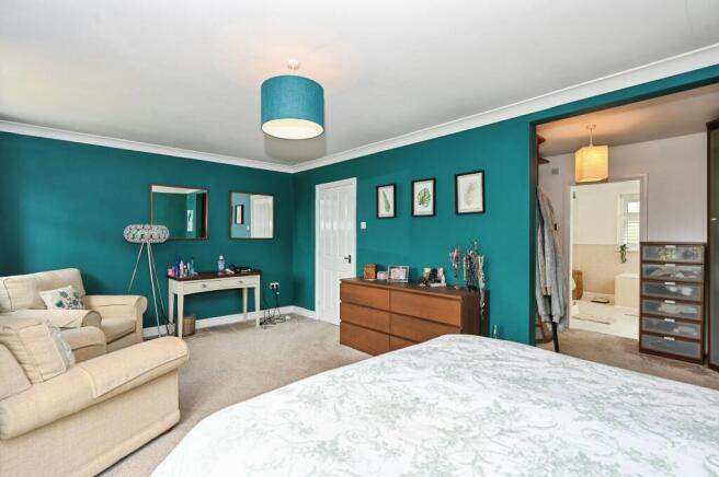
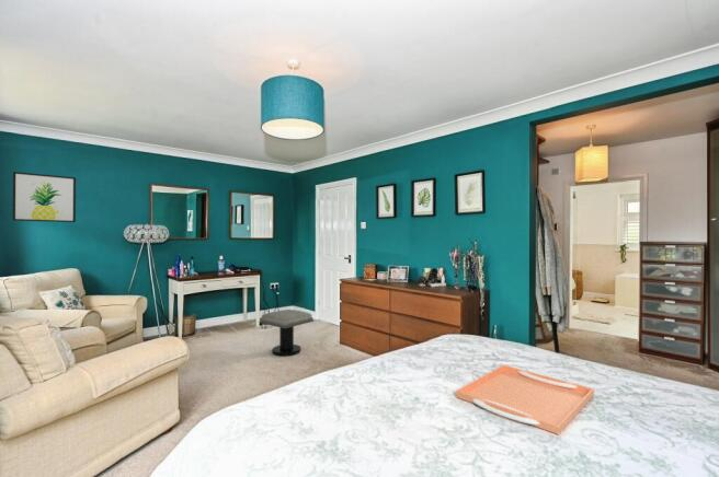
+ serving tray (525, 393)
+ stool (286, 330)
+ wall art (45, 198)
